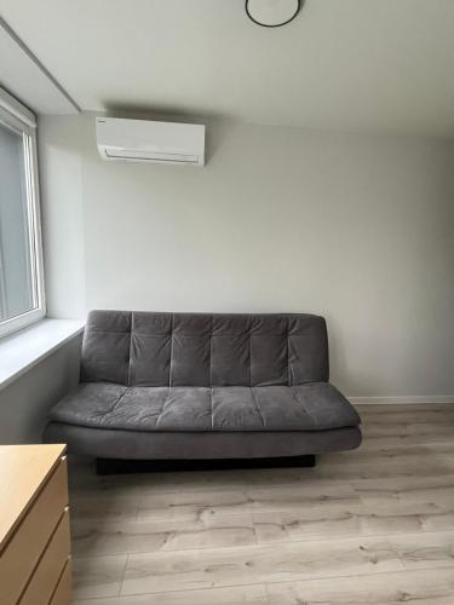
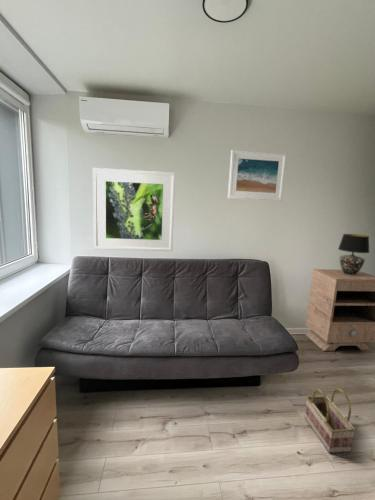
+ table lamp (352, 254)
+ nightstand (342, 309)
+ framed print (257, 176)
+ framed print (134, 211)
+ basket (328, 412)
